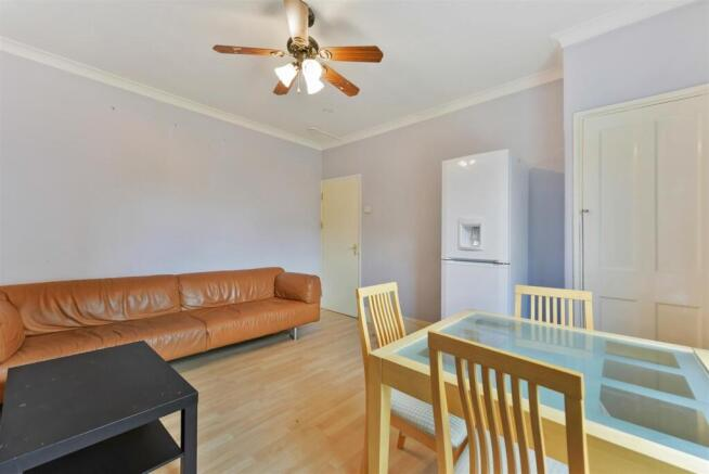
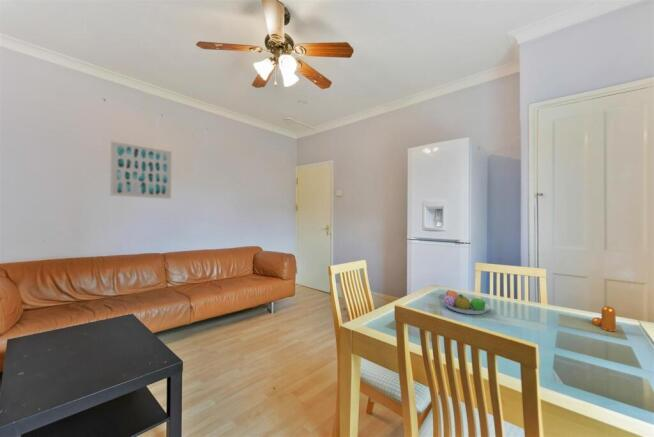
+ pepper shaker (603, 315)
+ wall art (143, 172)
+ fruit bowl (466, 300)
